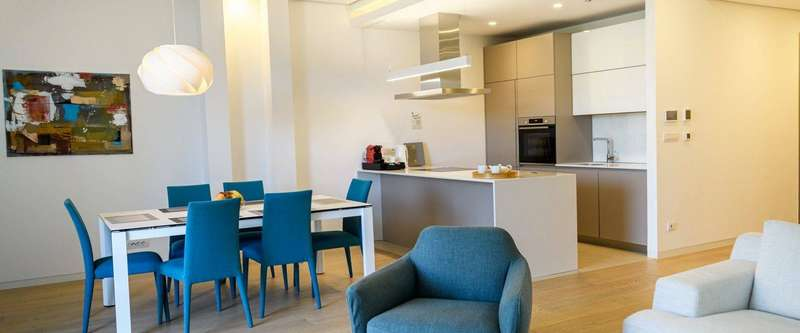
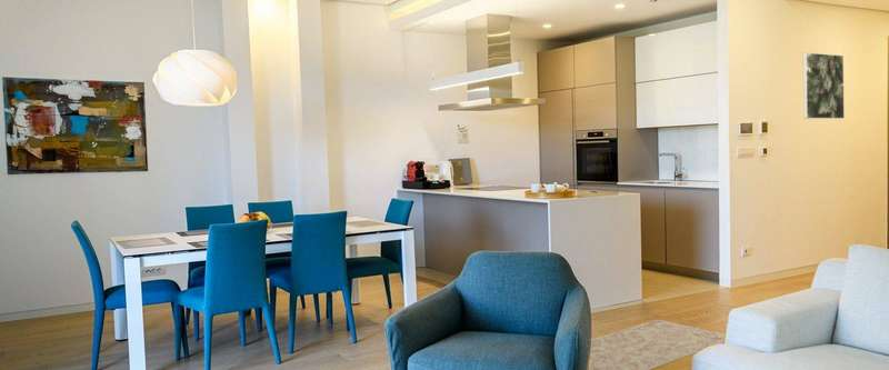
+ rug (642, 344)
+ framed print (823, 86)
